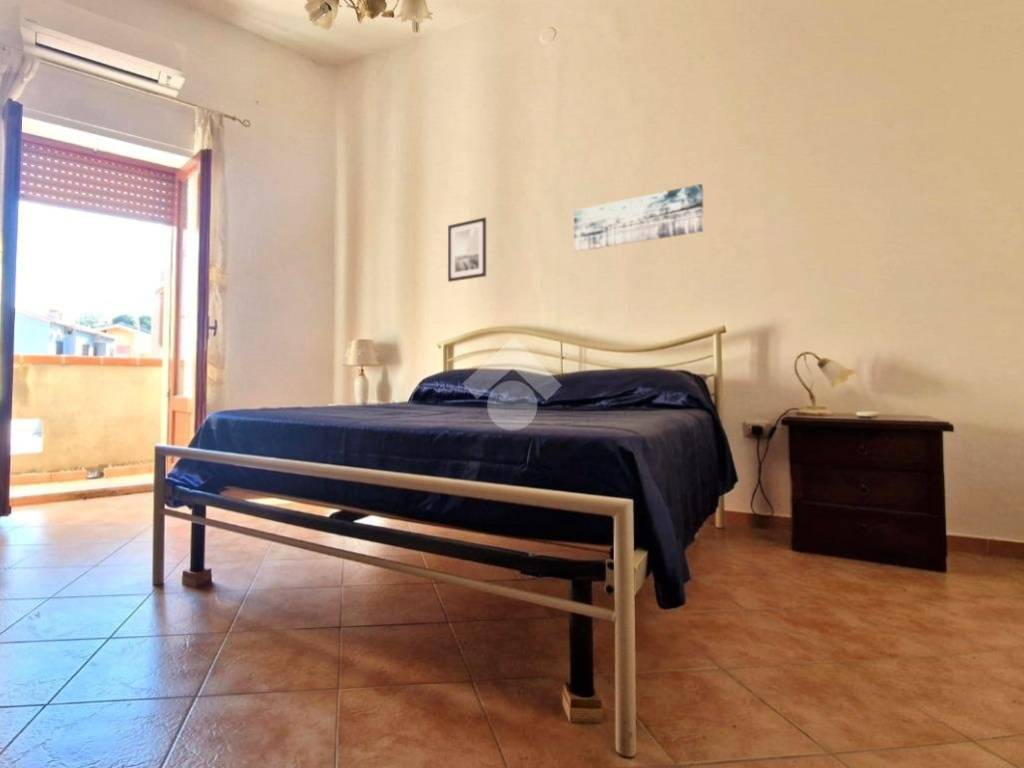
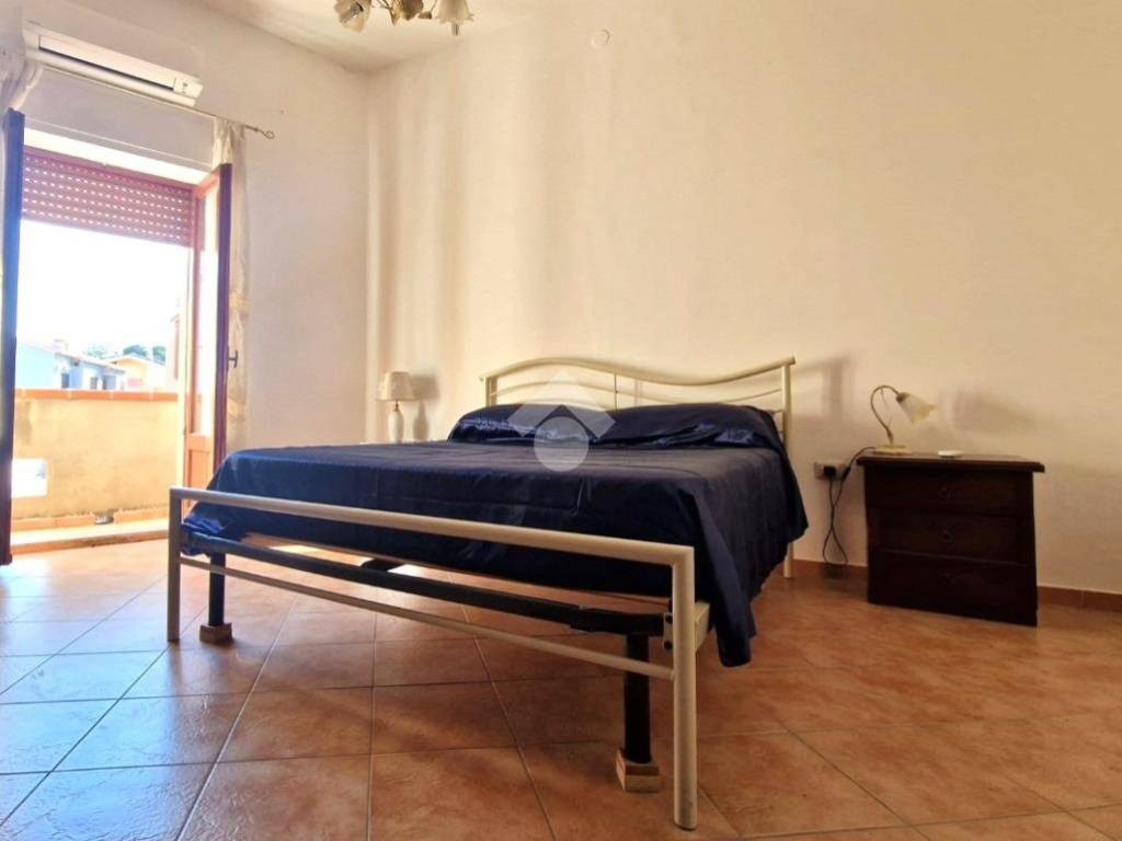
- wall art (634, 220)
- wall art (466, 250)
